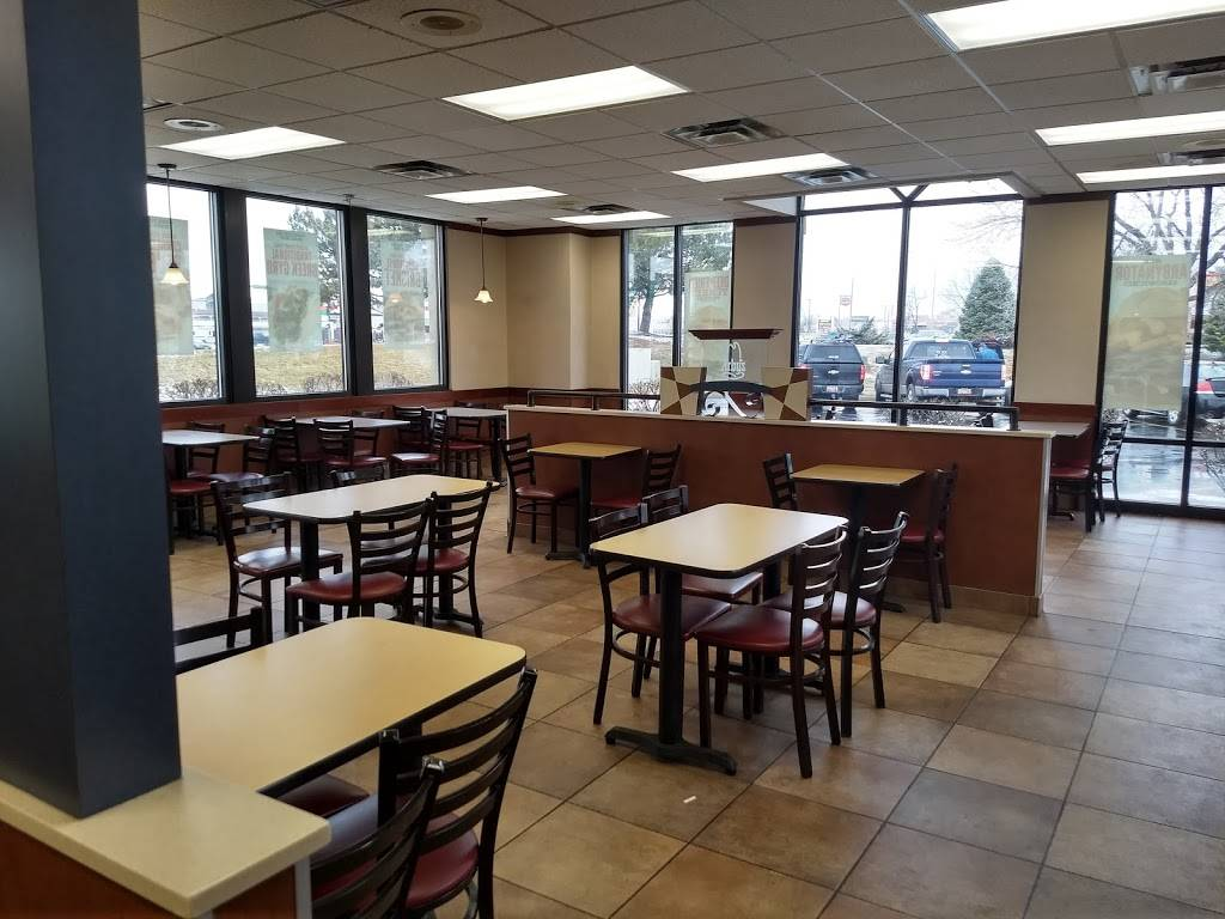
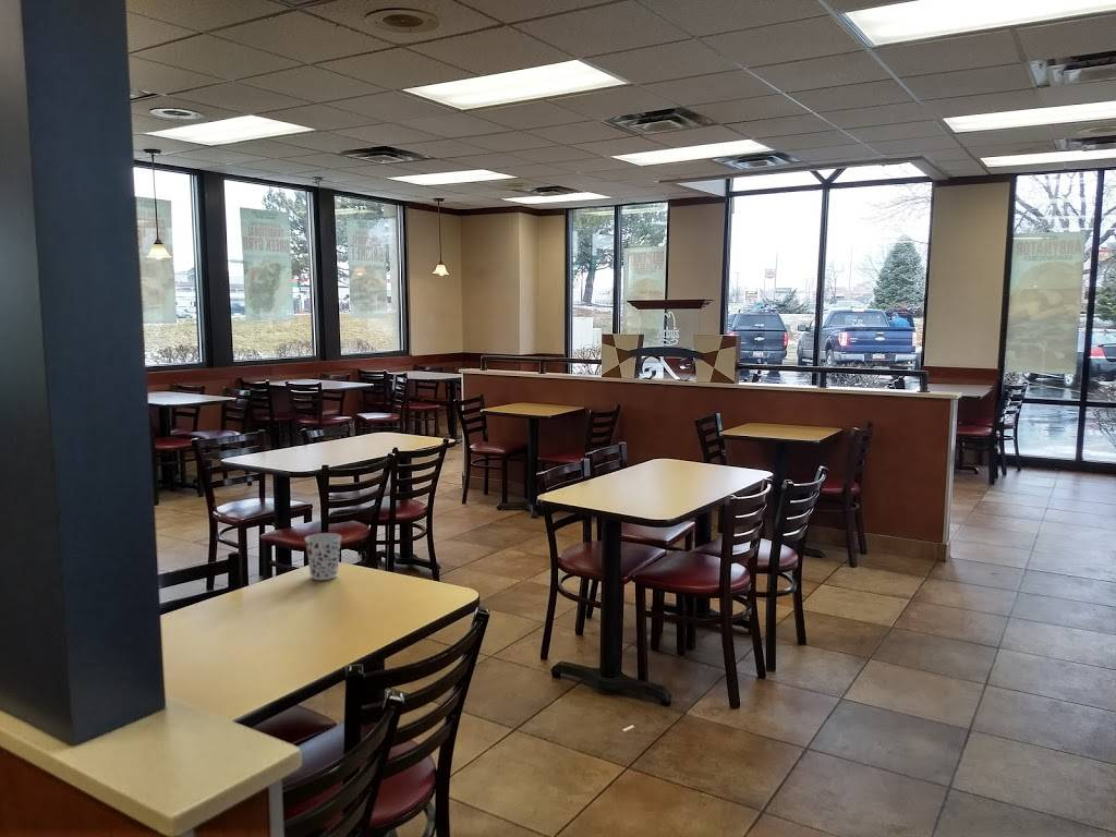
+ cup (324, 557)
